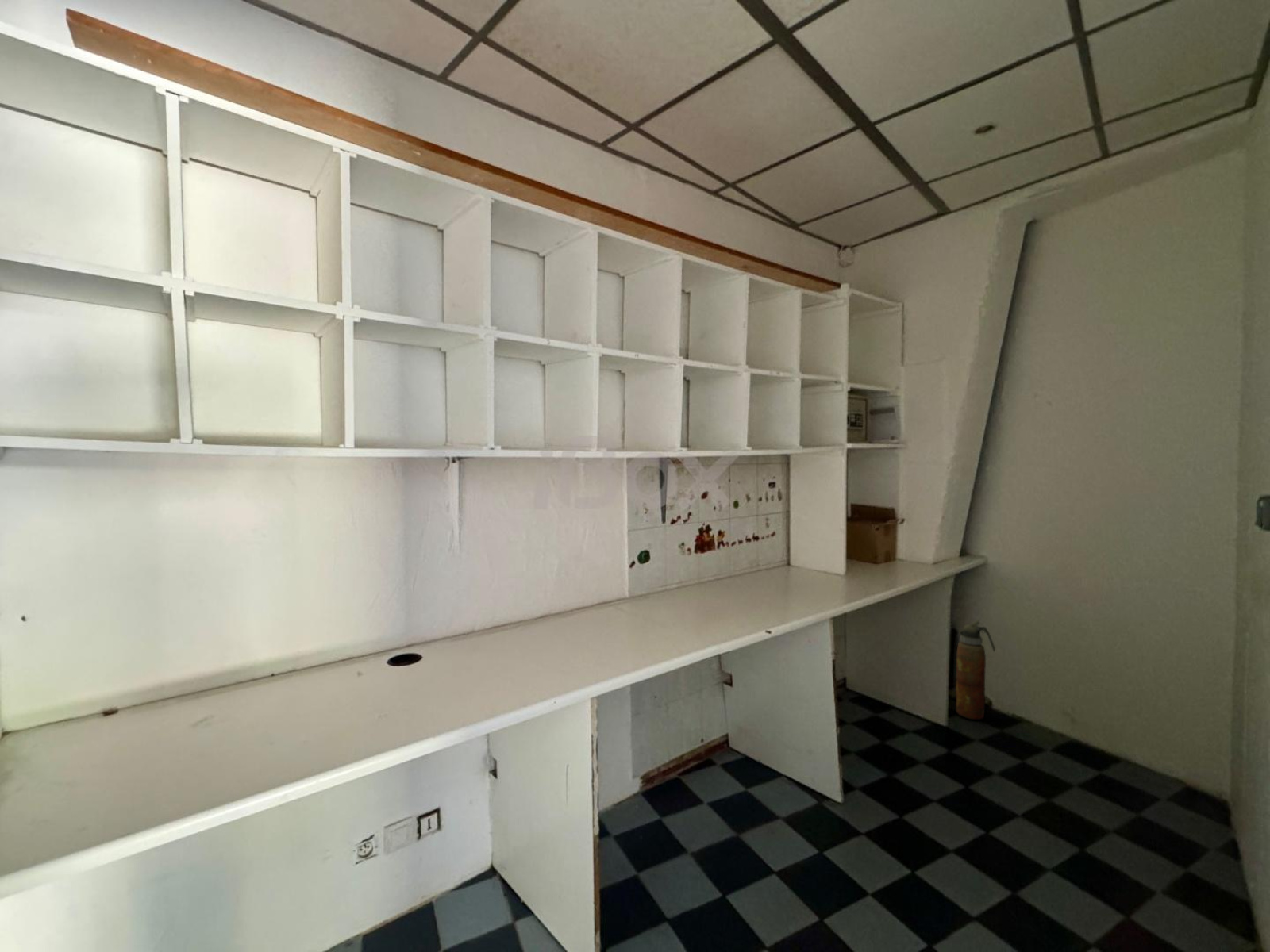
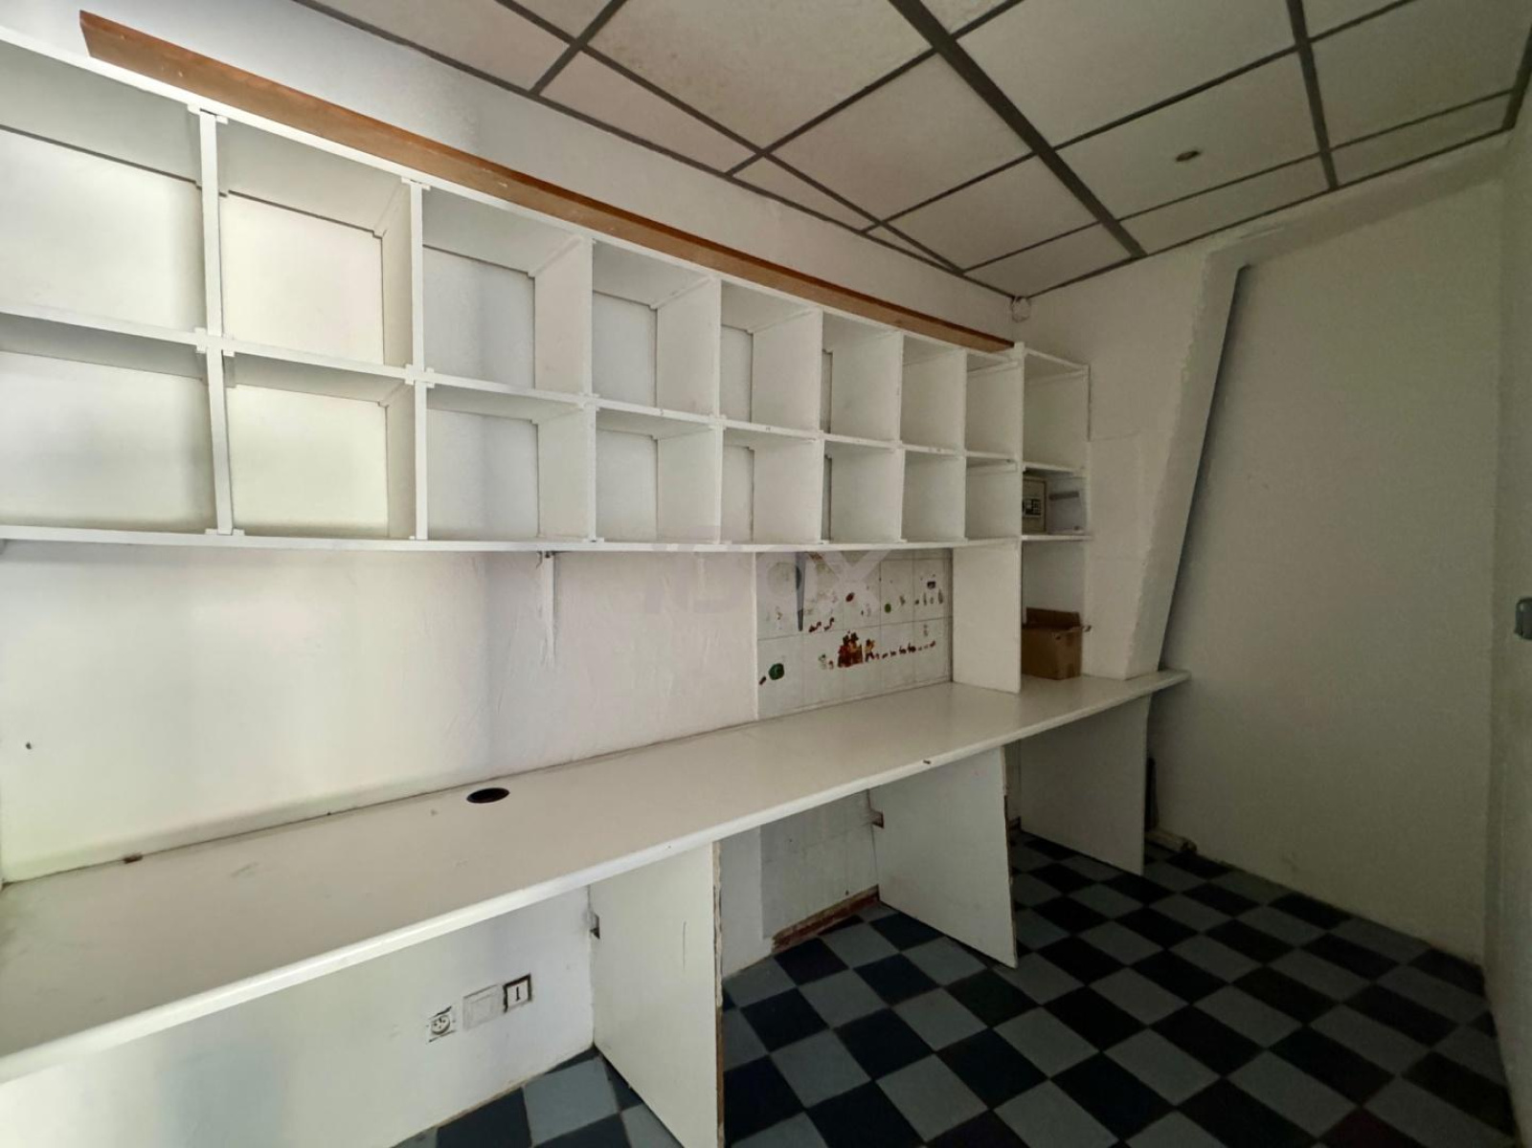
- fire extinguisher (975, 668)
